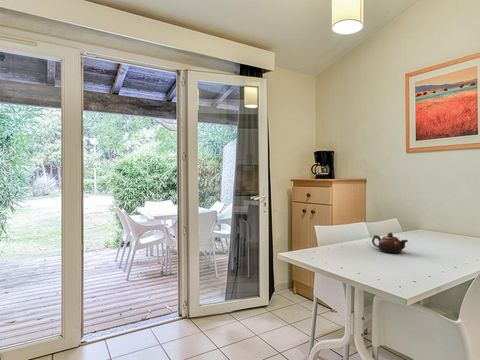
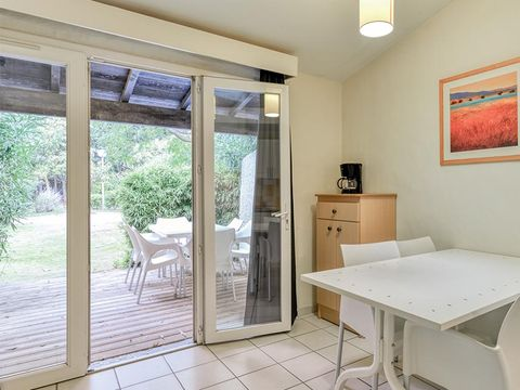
- teapot (389, 241)
